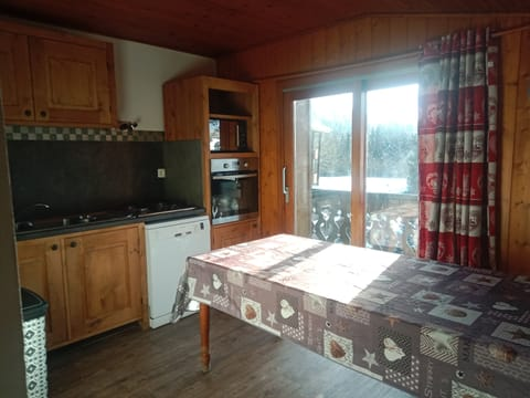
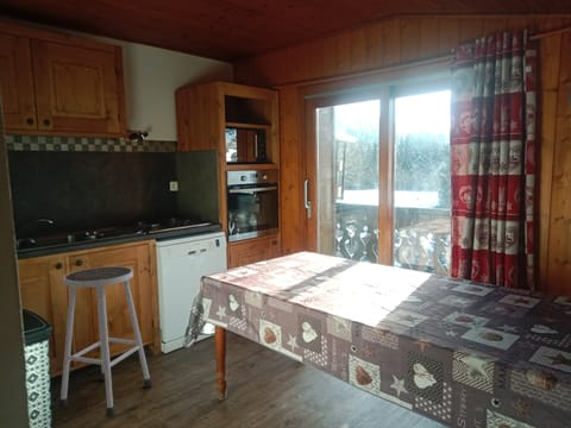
+ stool (103, 335)
